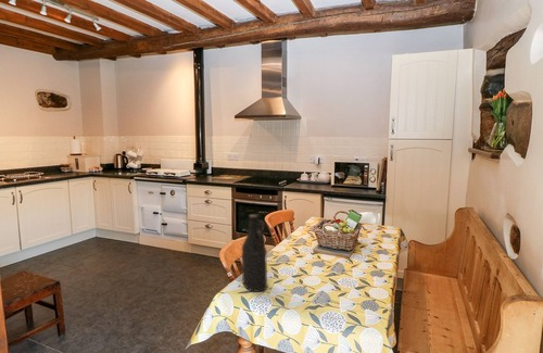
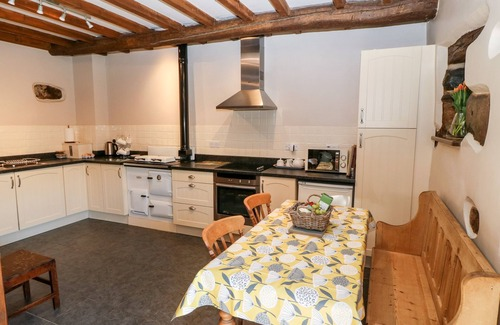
- bottle (254, 250)
